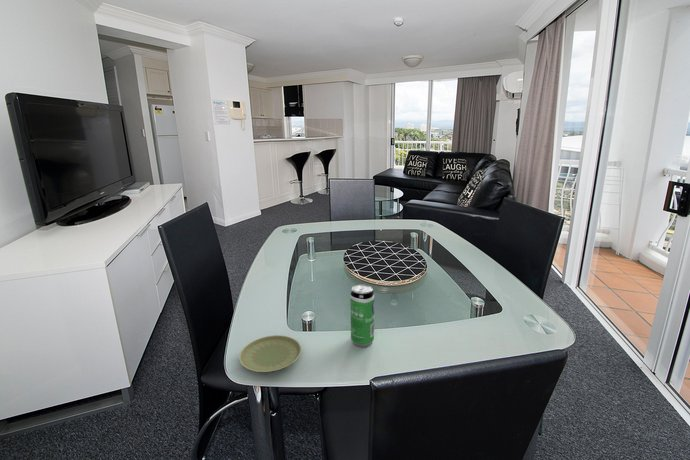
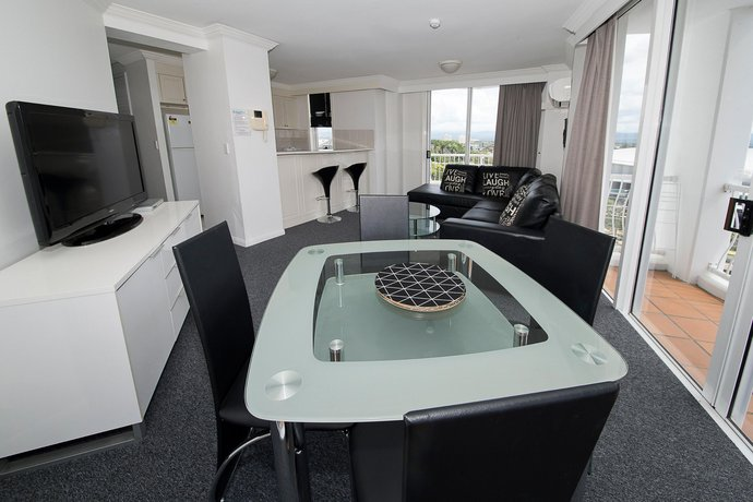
- beverage can (362, 315)
- plate (271, 355)
